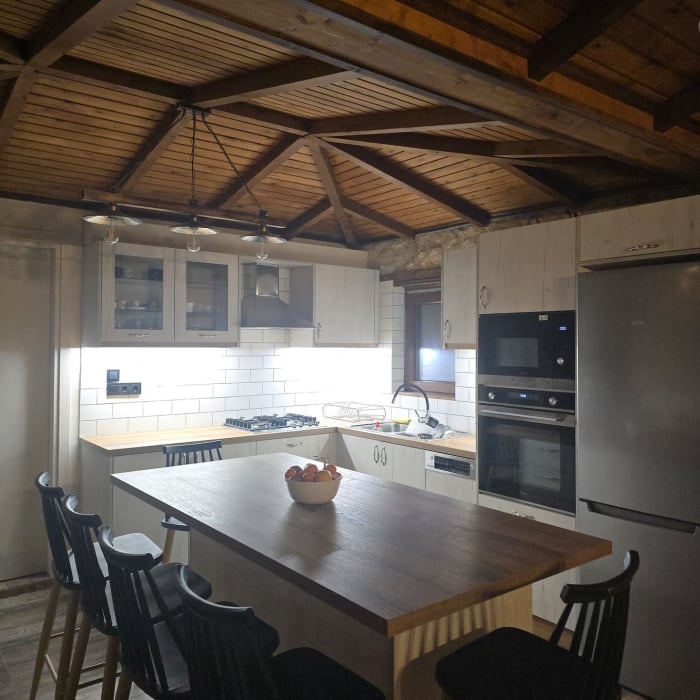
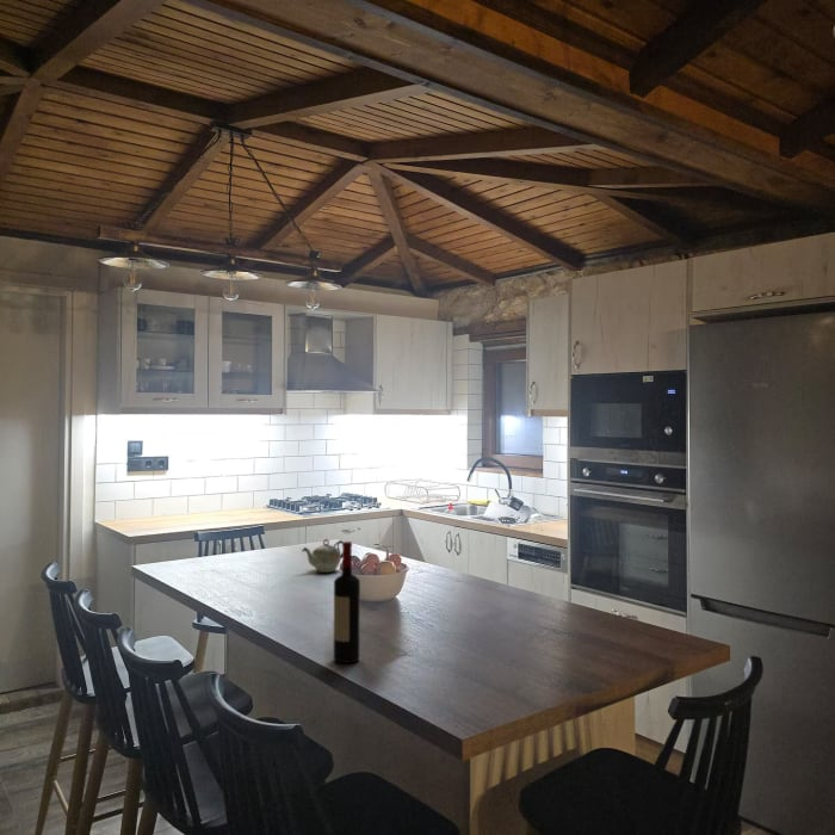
+ wine bottle (346, 600)
+ teapot (323, 555)
